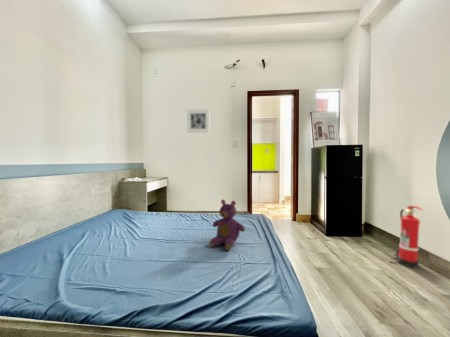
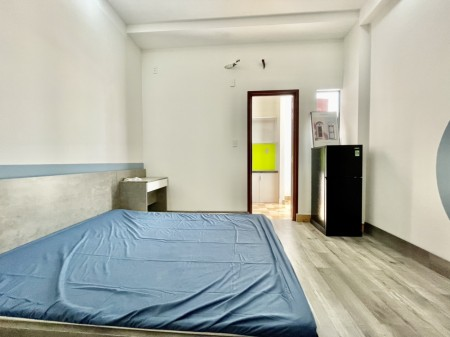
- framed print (198, 121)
- teddy bear (225, 222)
- fire extinguisher (408, 234)
